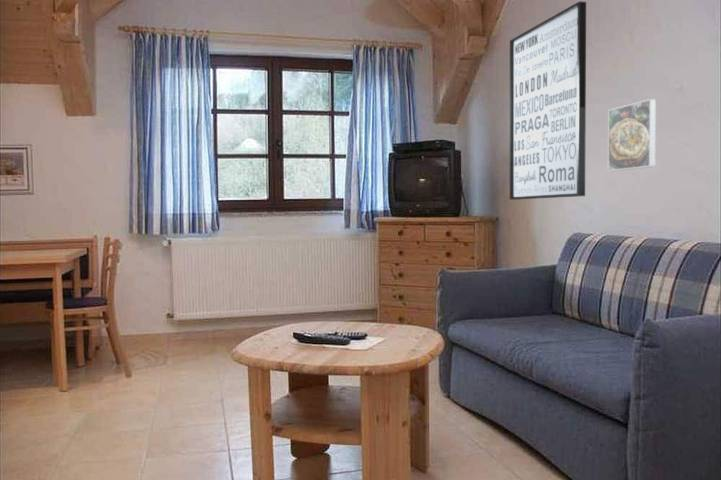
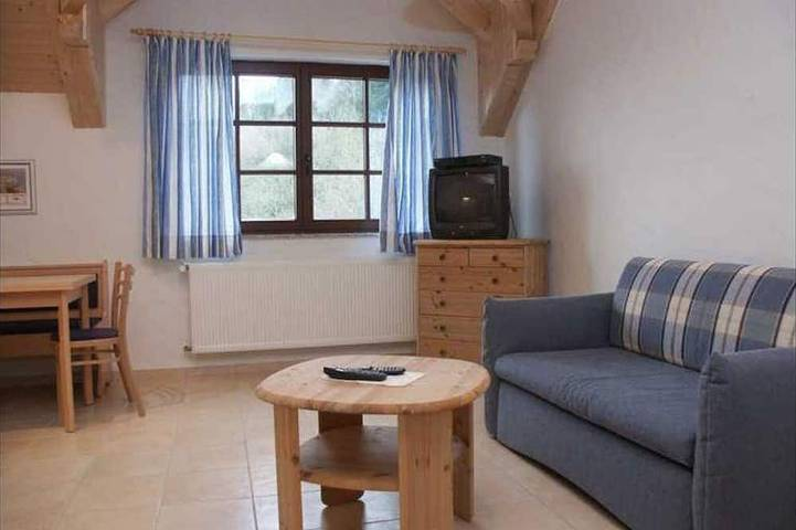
- wall art (543, 111)
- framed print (630, 136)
